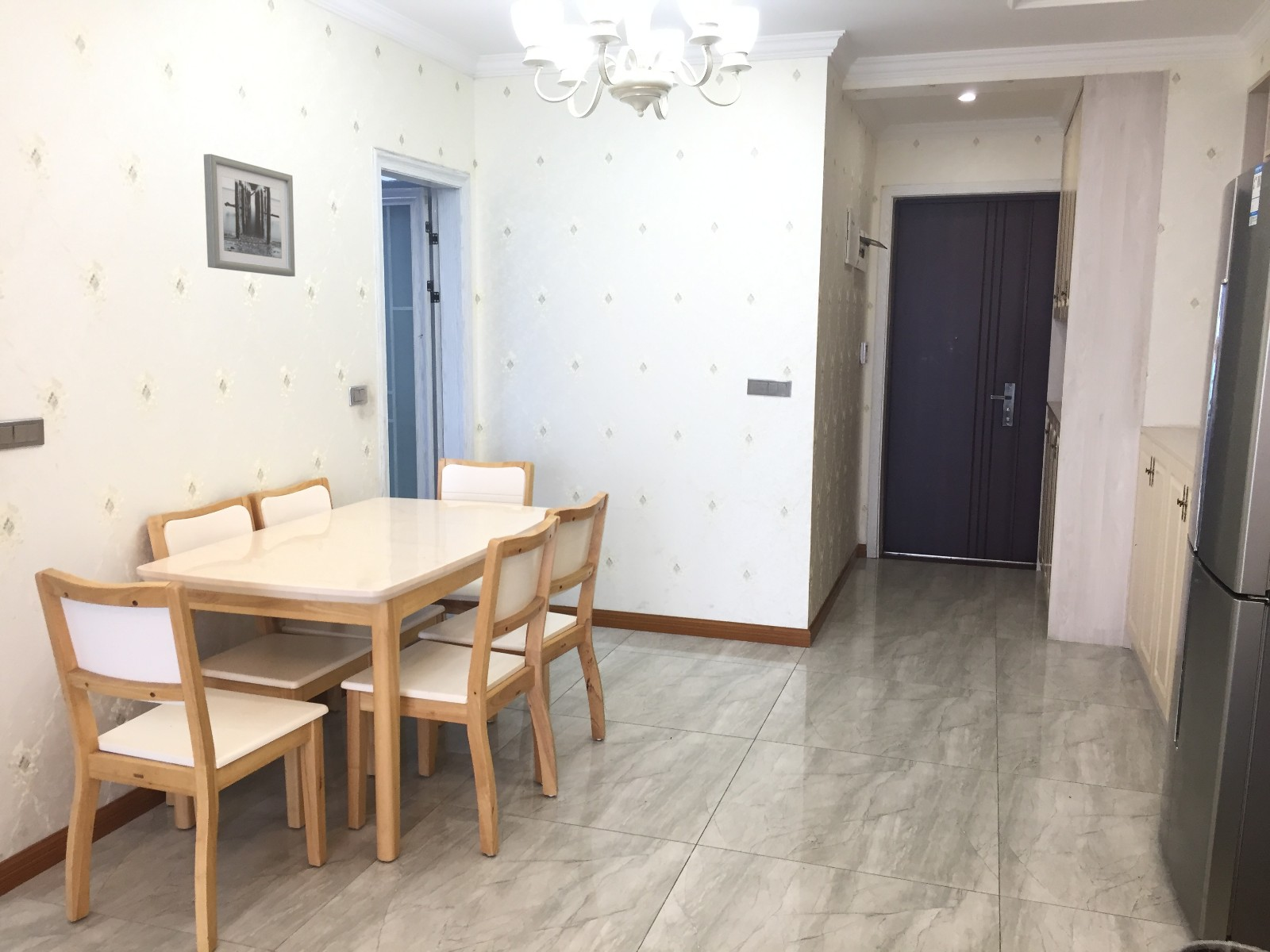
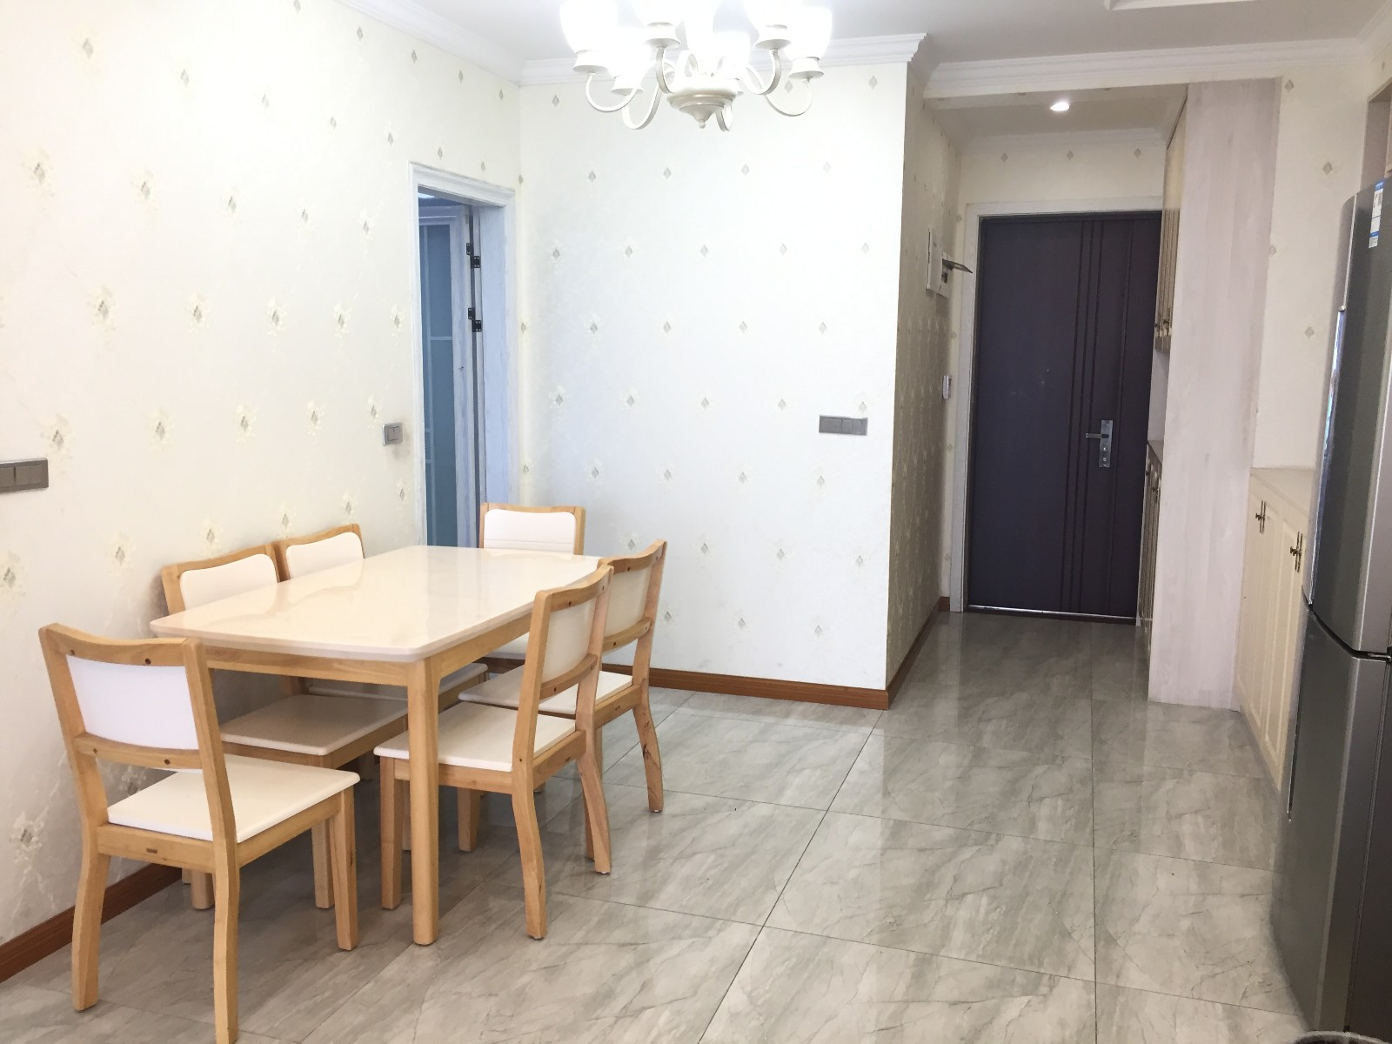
- wall art (252, 219)
